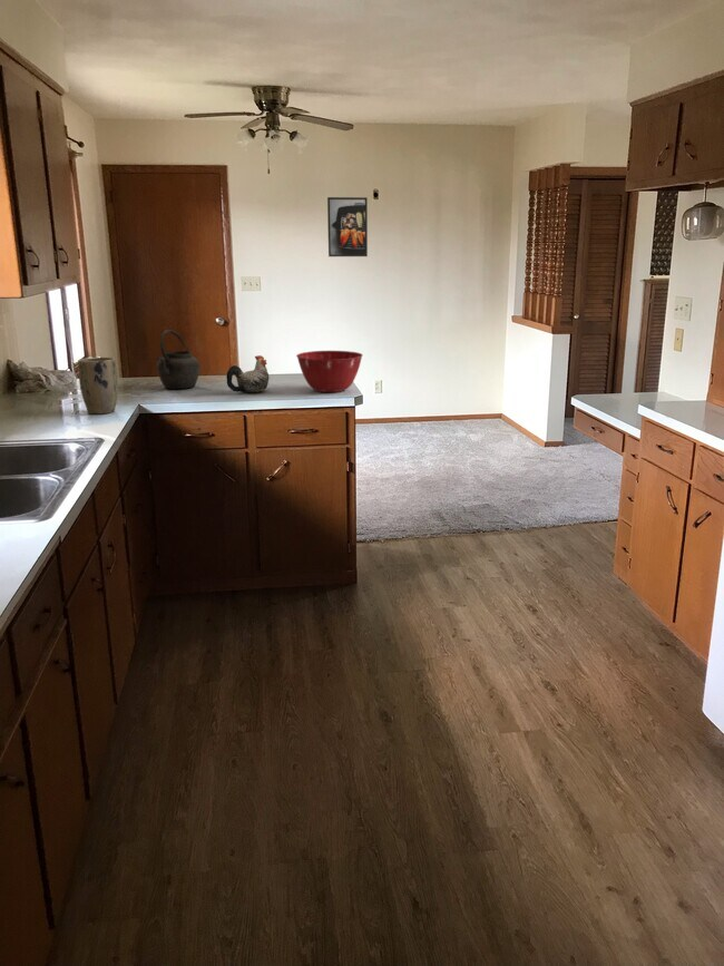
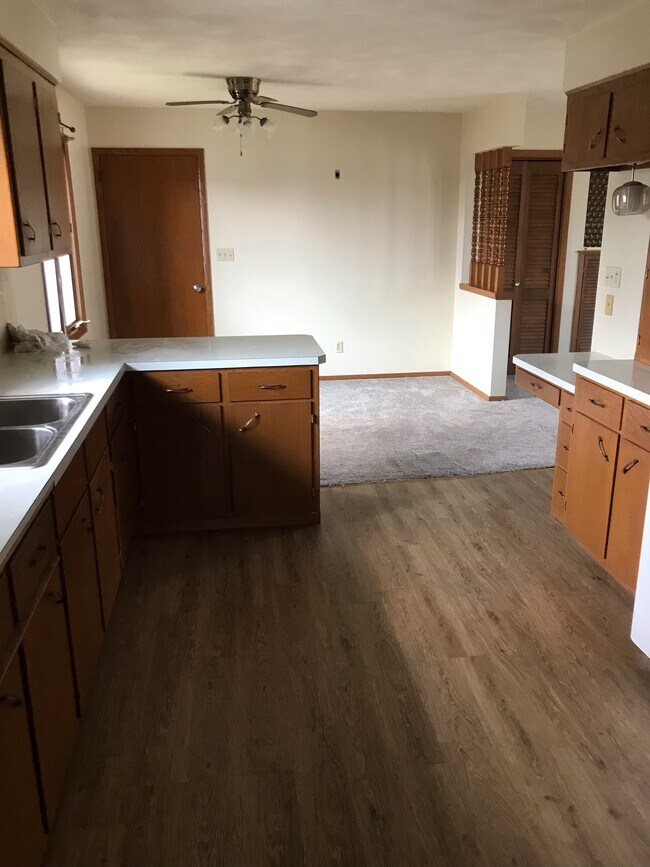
- mixing bowl (330, 372)
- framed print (348, 227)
- kettle (173, 359)
- plant pot (98, 386)
- chicken figurine (247, 374)
